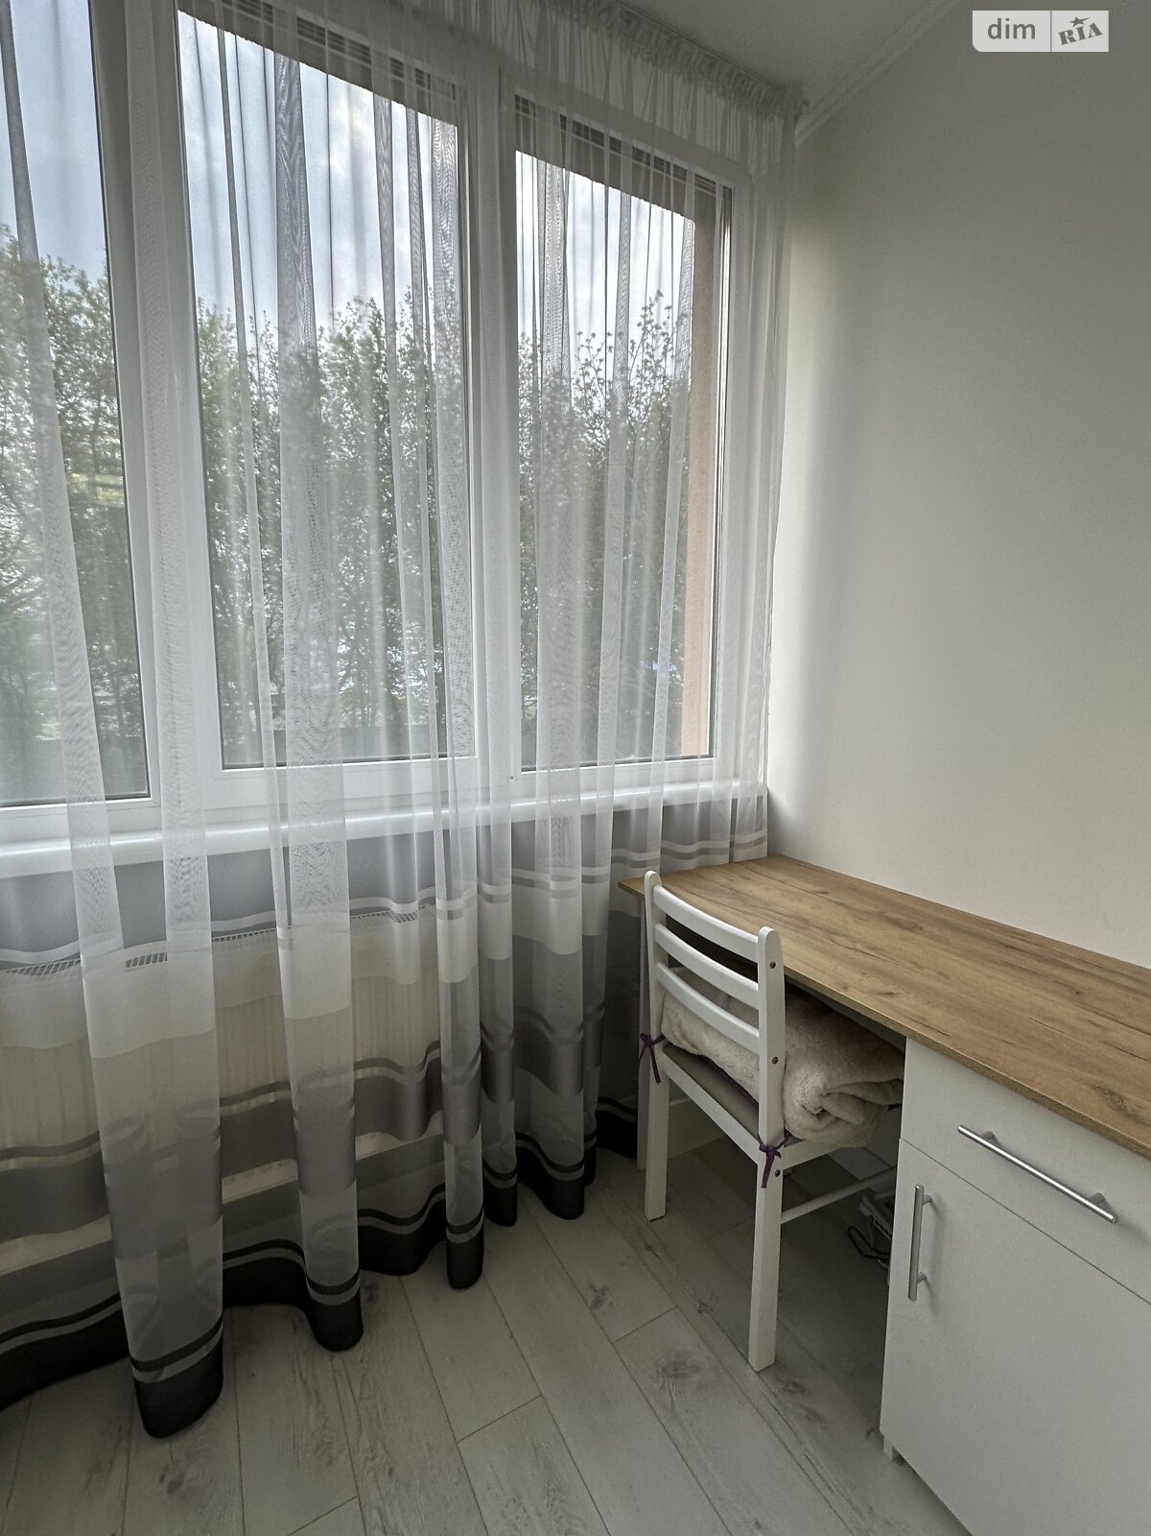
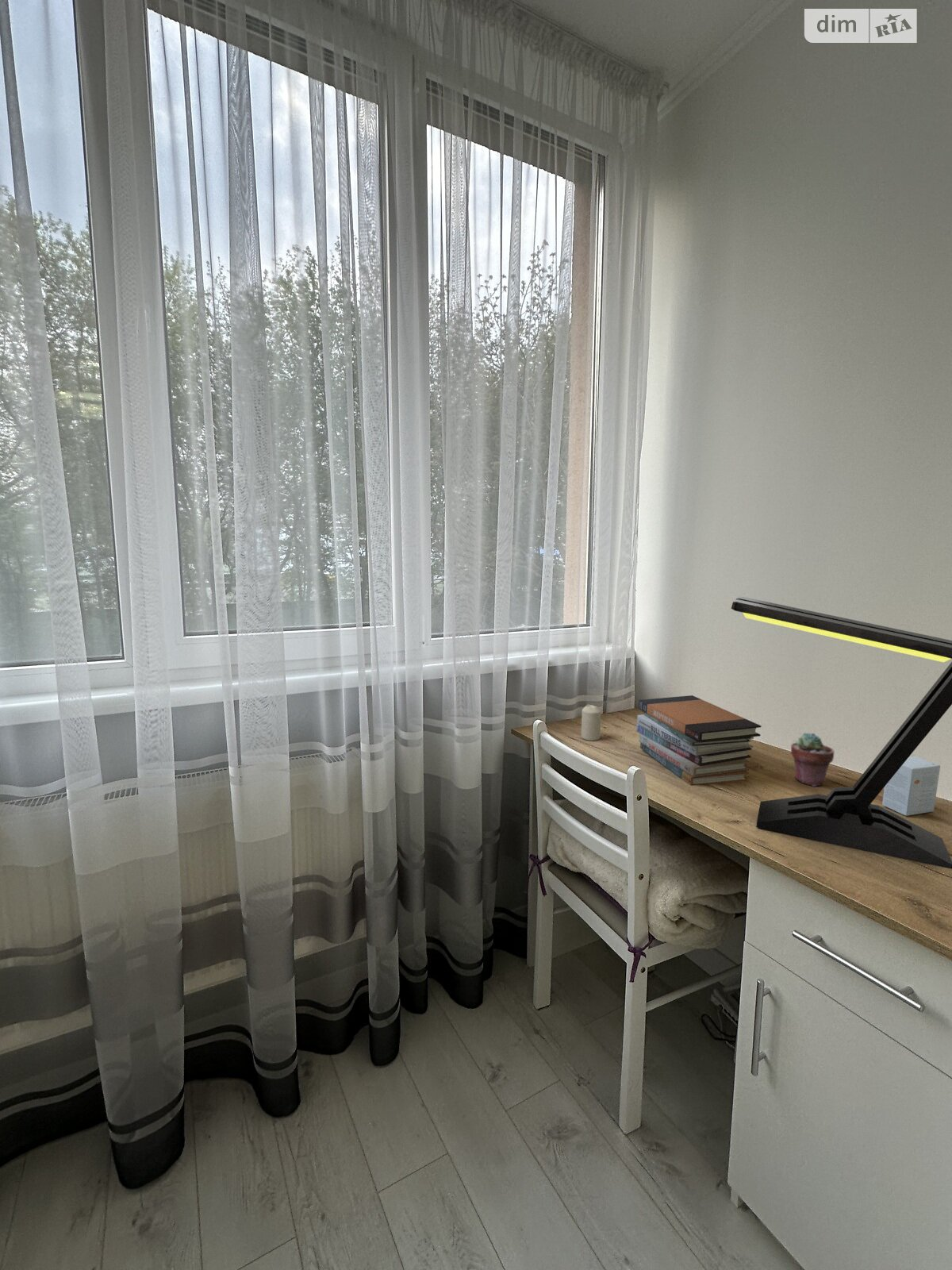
+ candle (591, 722)
+ small box (910, 785)
+ book stack (692, 737)
+ desk lamp (877, 755)
+ potted succulent (811, 756)
